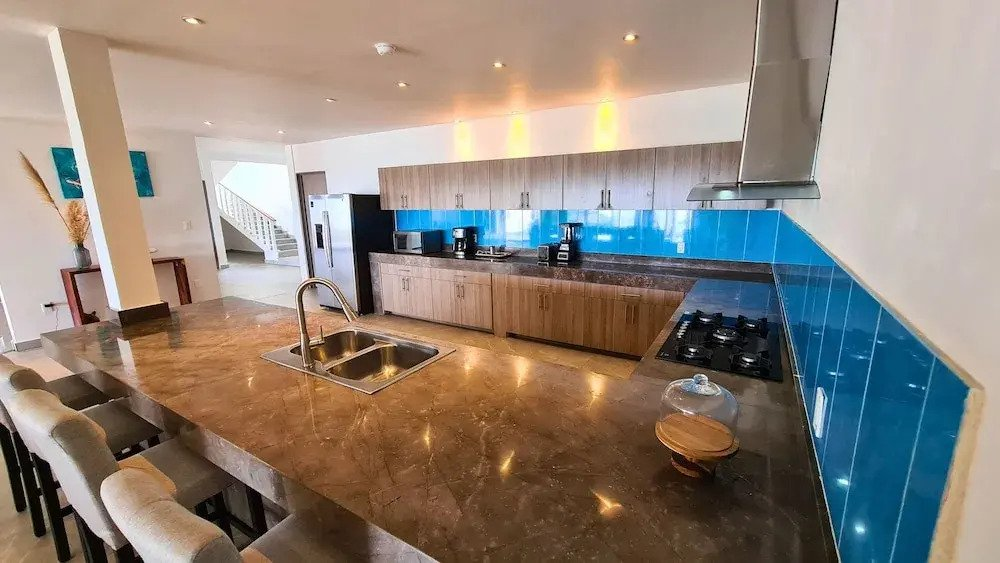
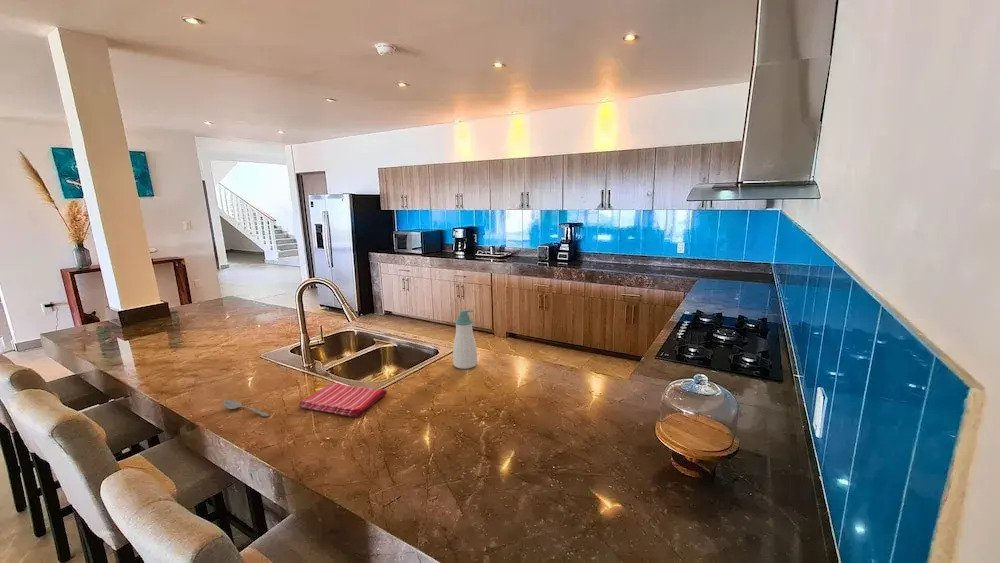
+ spoon (246, 407)
+ soap bottle (464, 338)
+ dish towel (344, 397)
